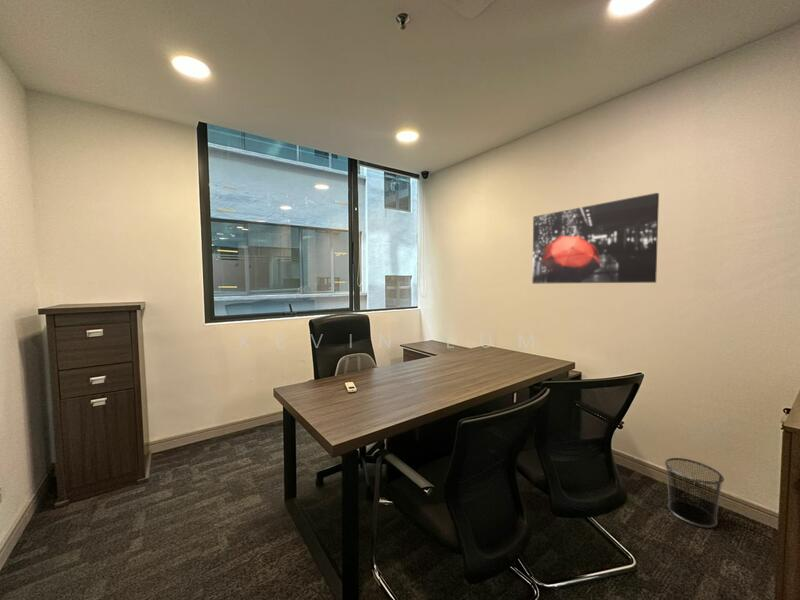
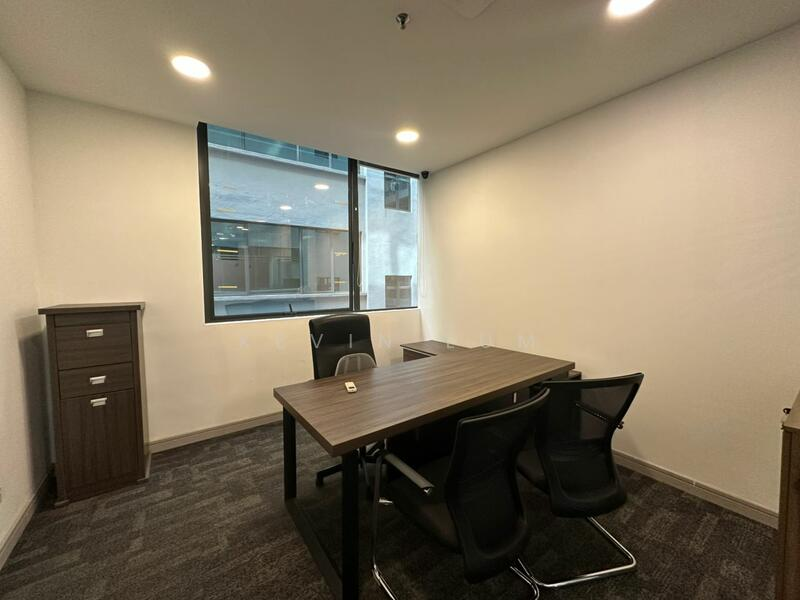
- waste bin (692, 491)
- wall art (586, 245)
